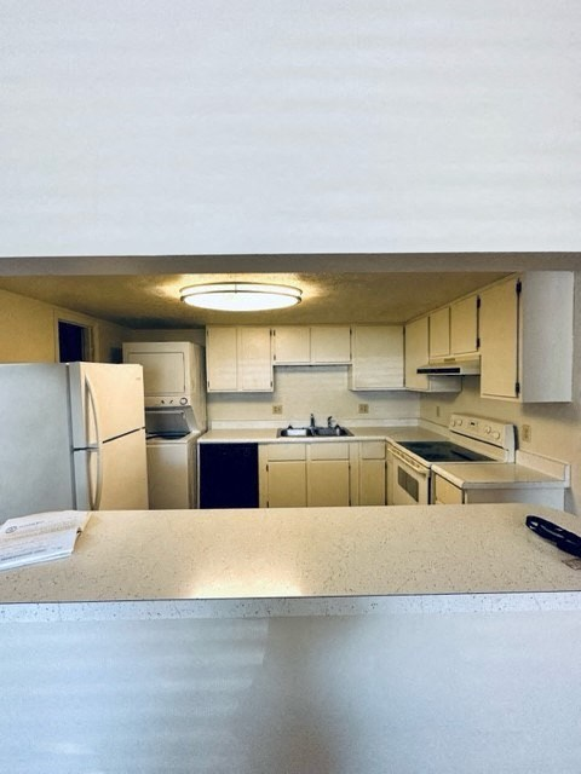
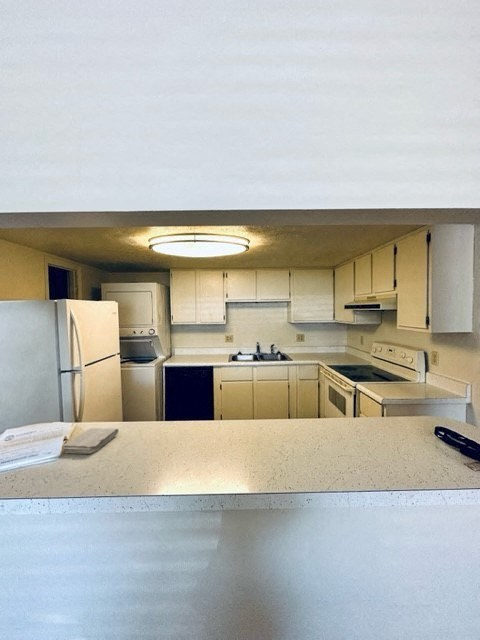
+ washcloth (91, 439)
